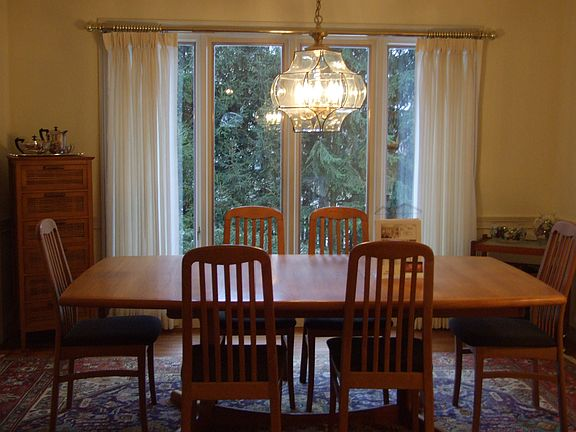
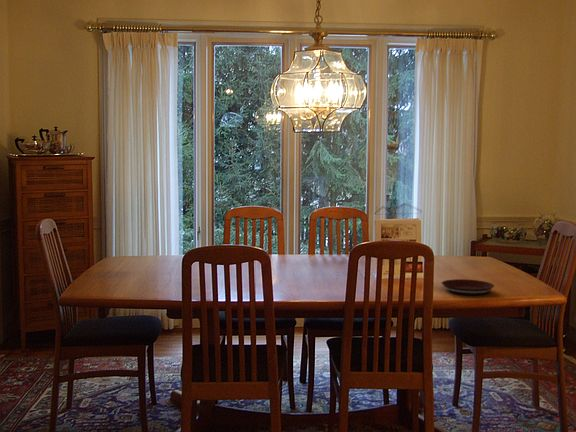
+ plate (467, 287)
